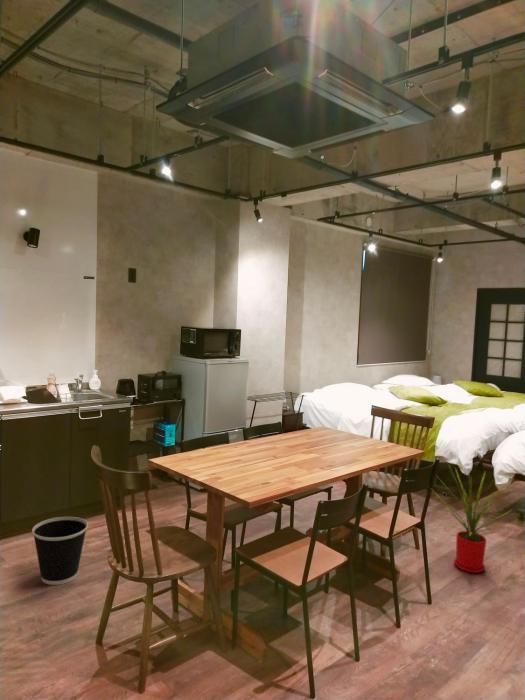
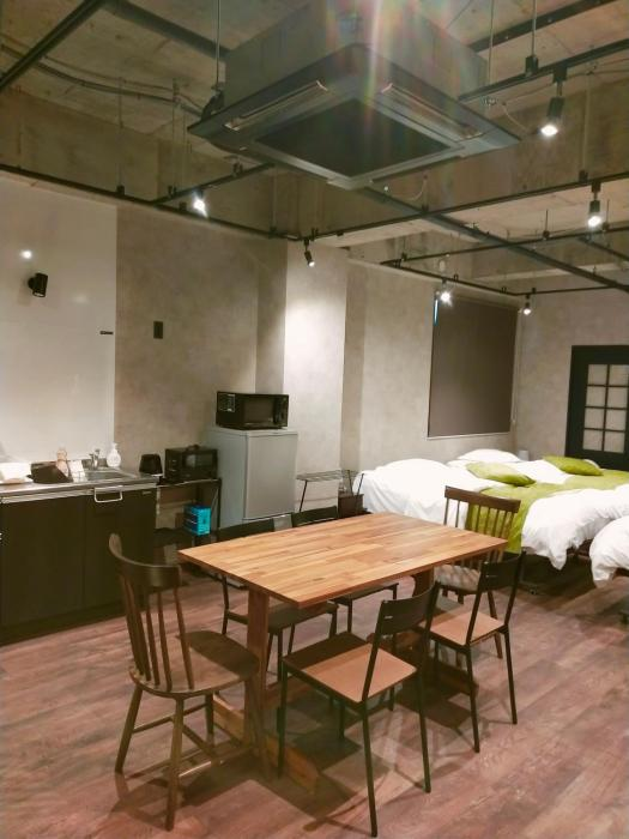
- wastebasket (60, 551)
- house plant (474, 517)
